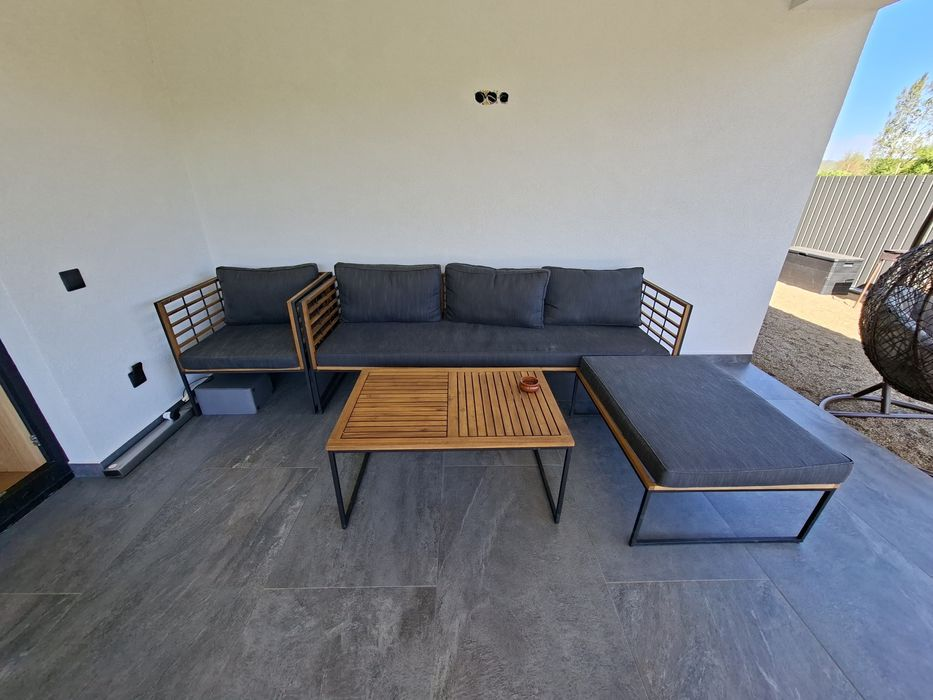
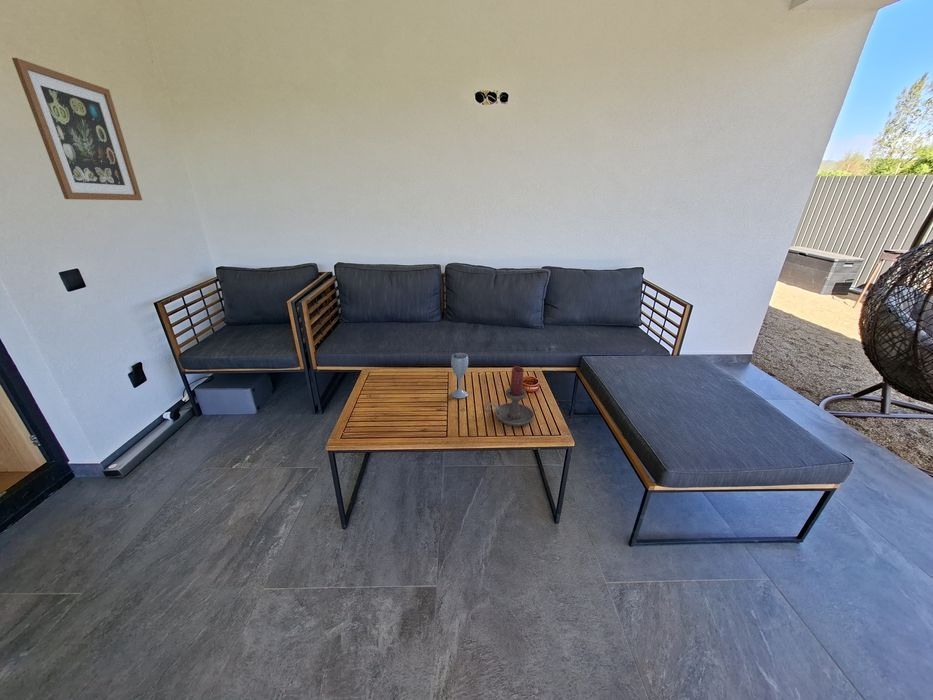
+ candle holder (510, 392)
+ cup (459, 375)
+ wall art (88, 141)
